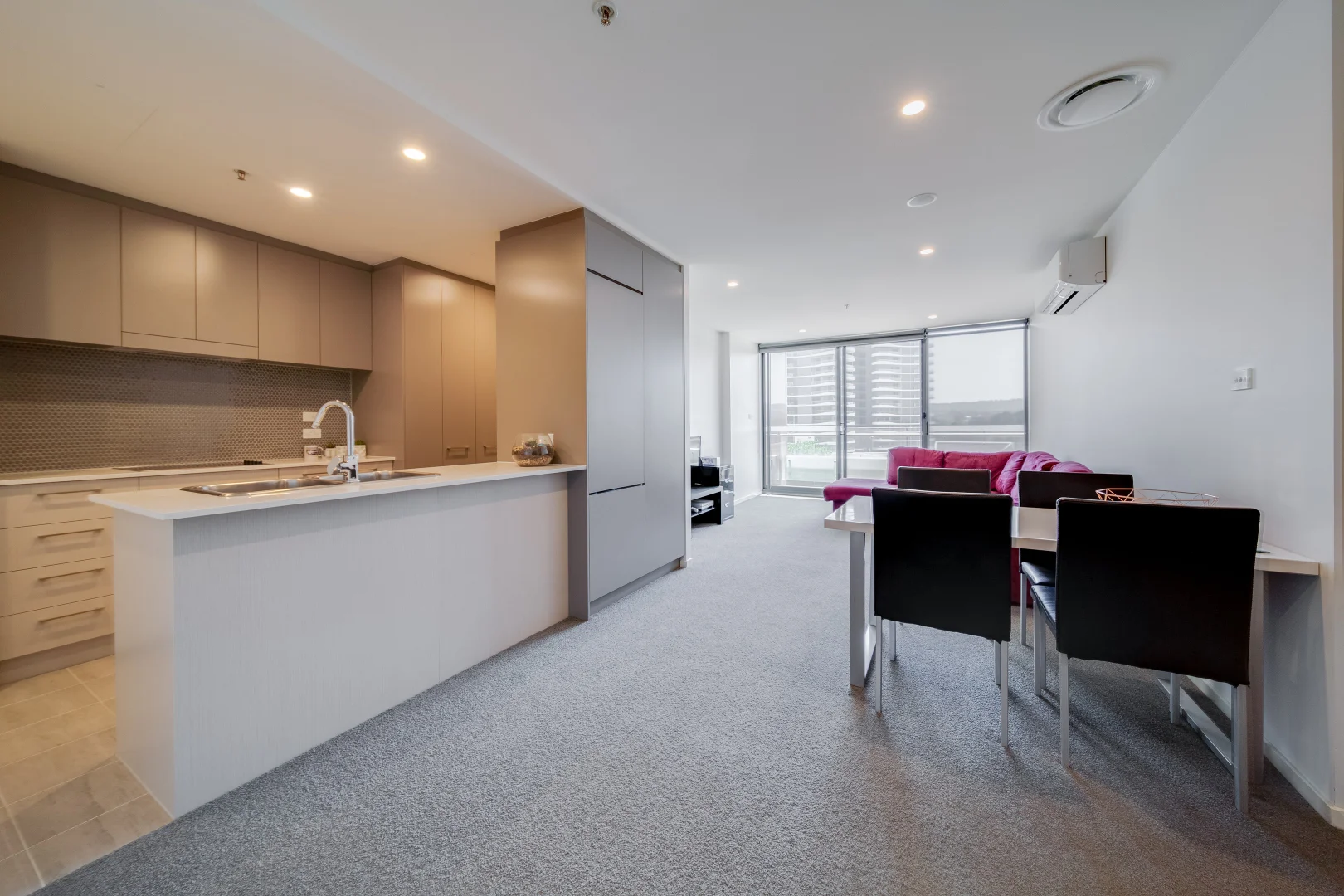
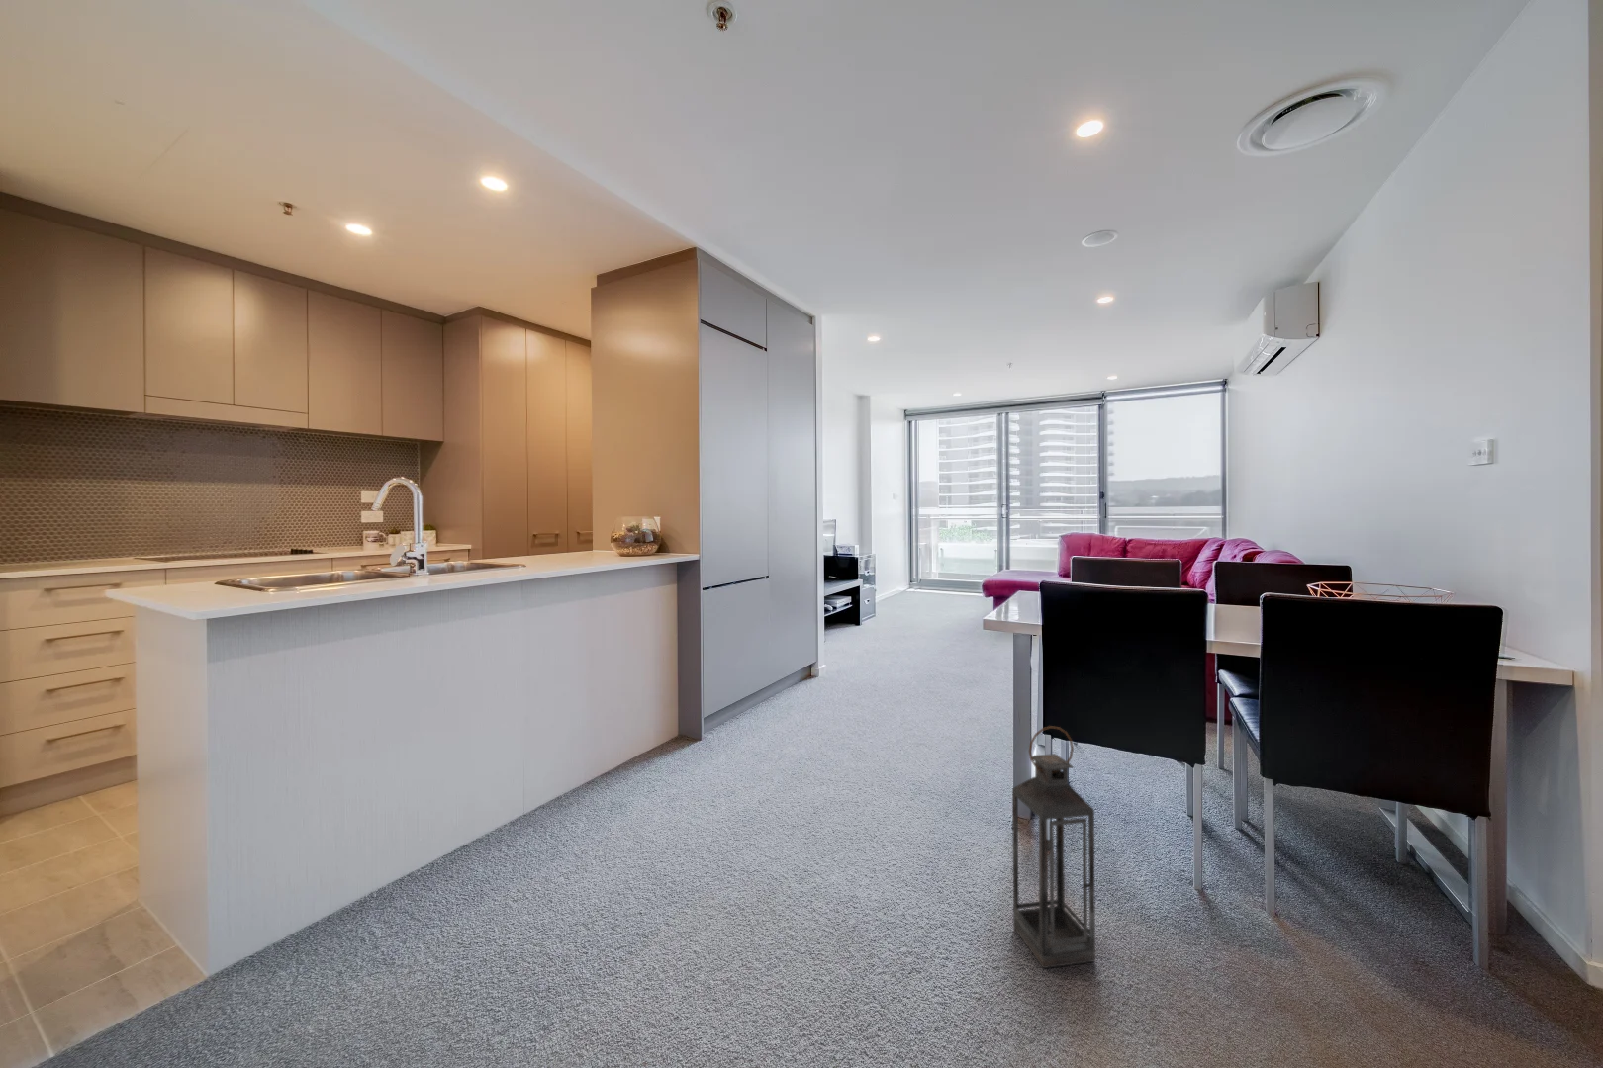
+ lantern (1052, 836)
